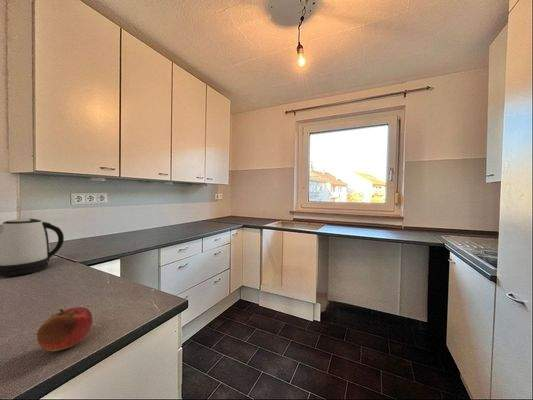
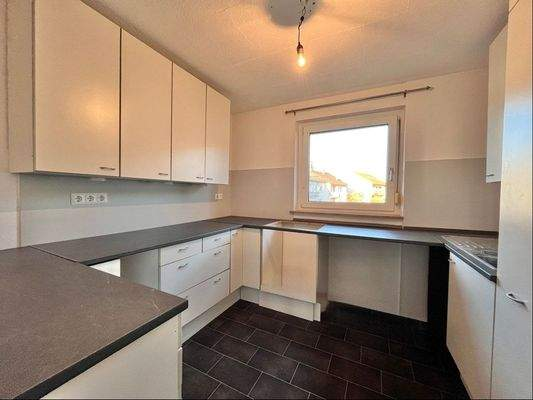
- kettle (30, 243)
- fruit (66, 327)
